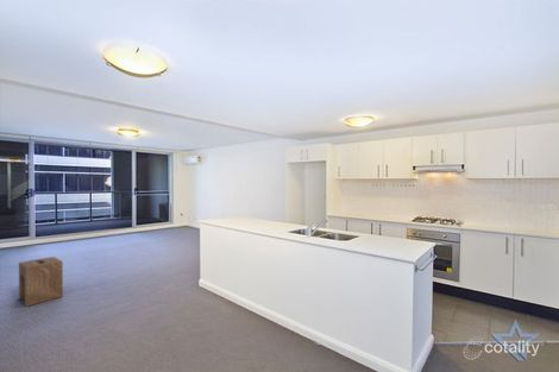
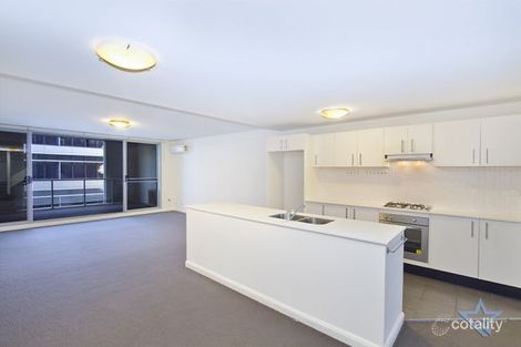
- stool (40, 279)
